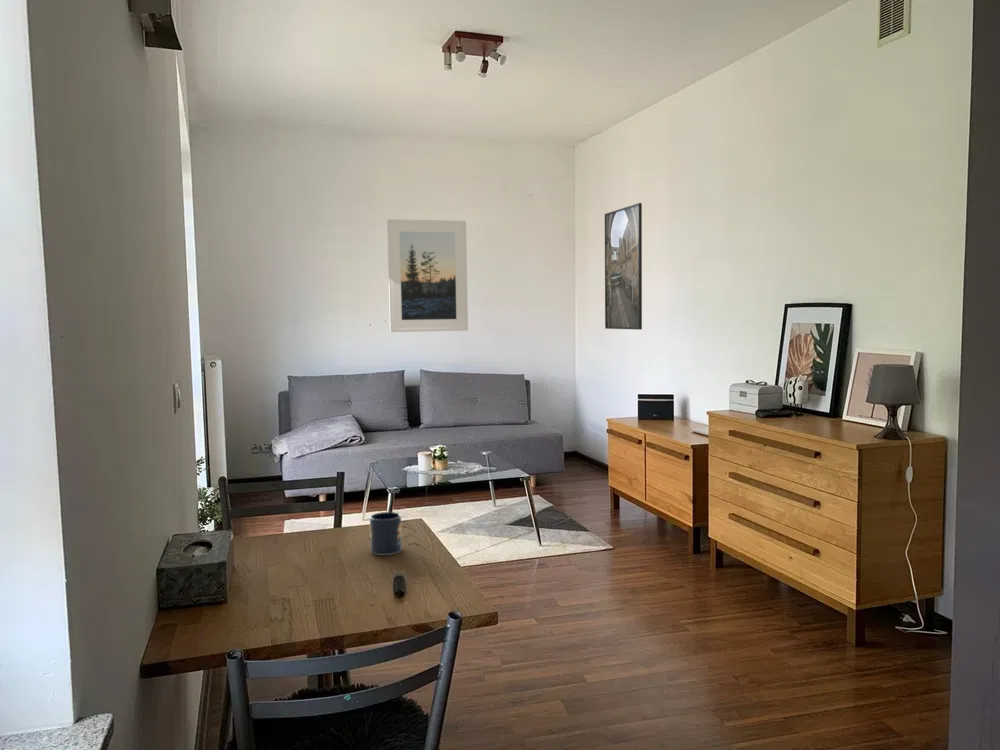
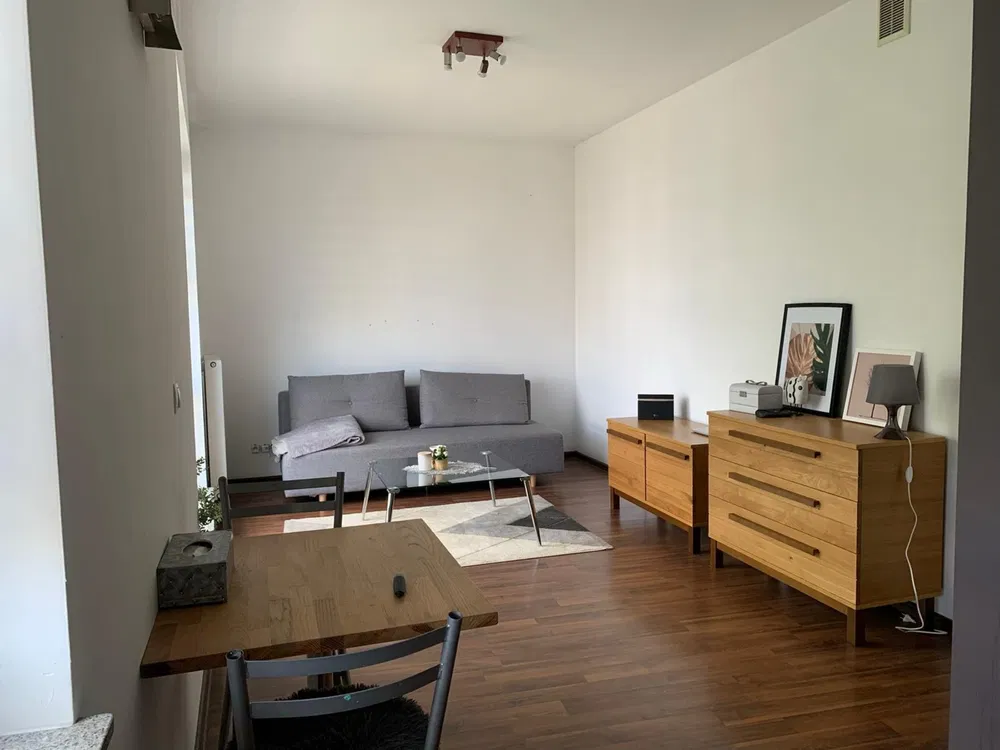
- mug (387, 531)
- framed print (428, 276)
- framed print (622, 269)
